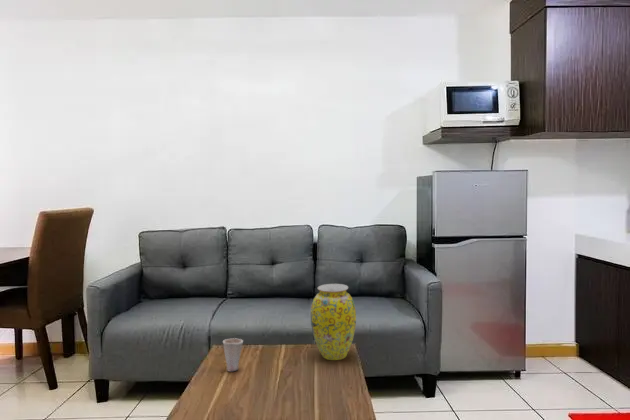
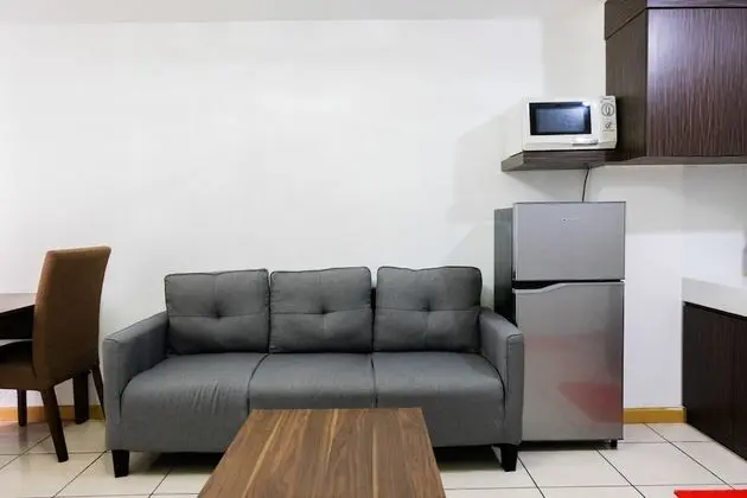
- vase (333, 321)
- cup (233, 354)
